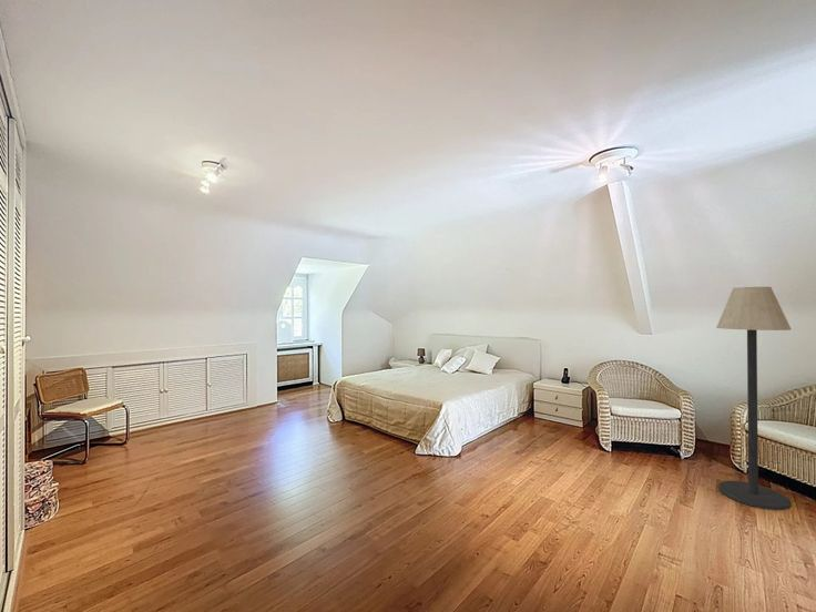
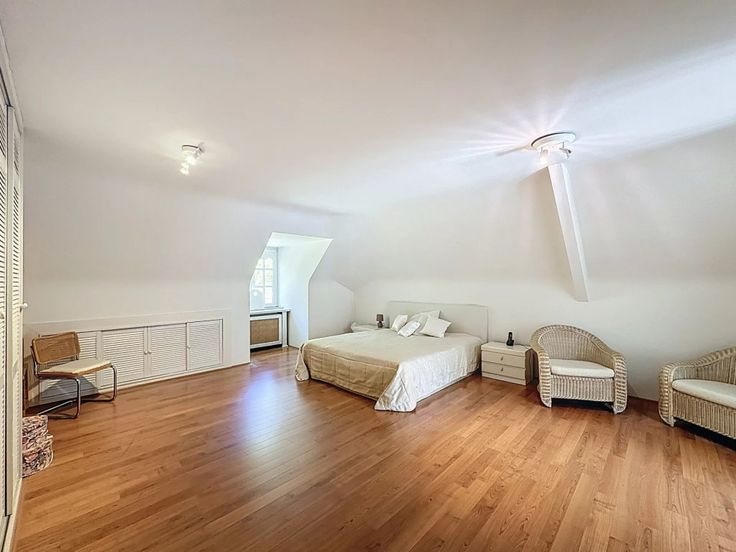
- floor lamp (752, 391)
